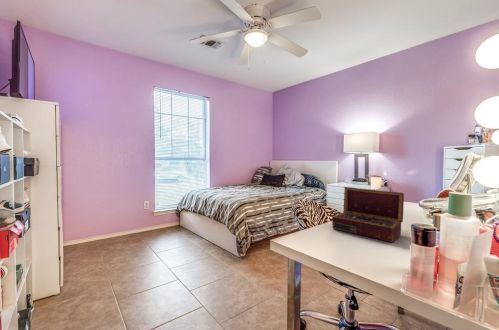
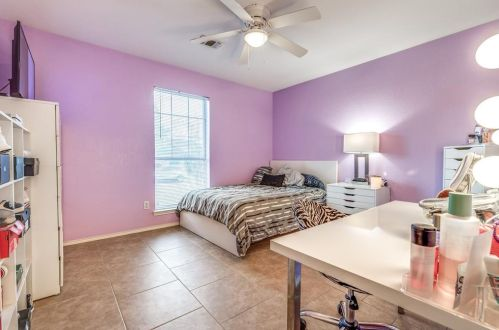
- wooden box (366, 210)
